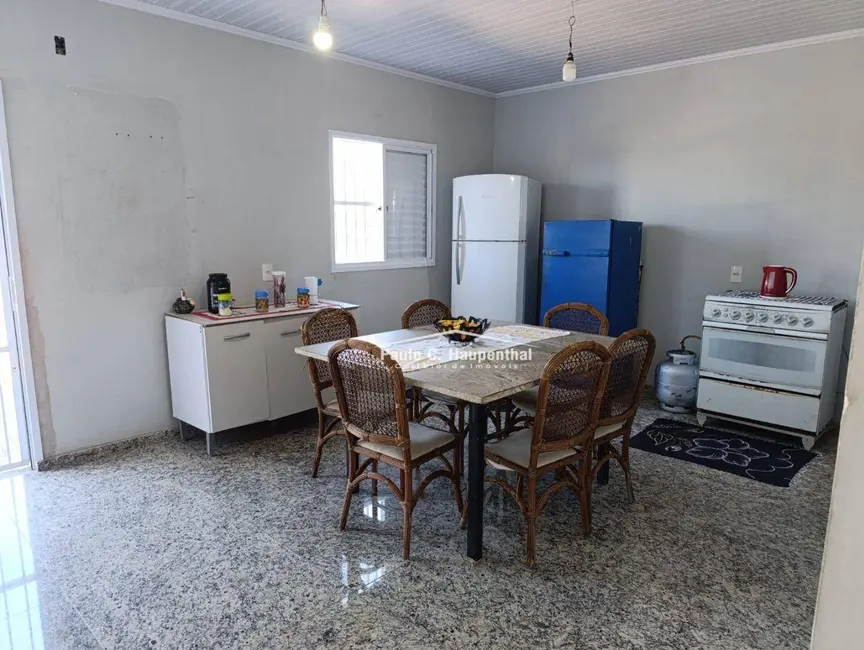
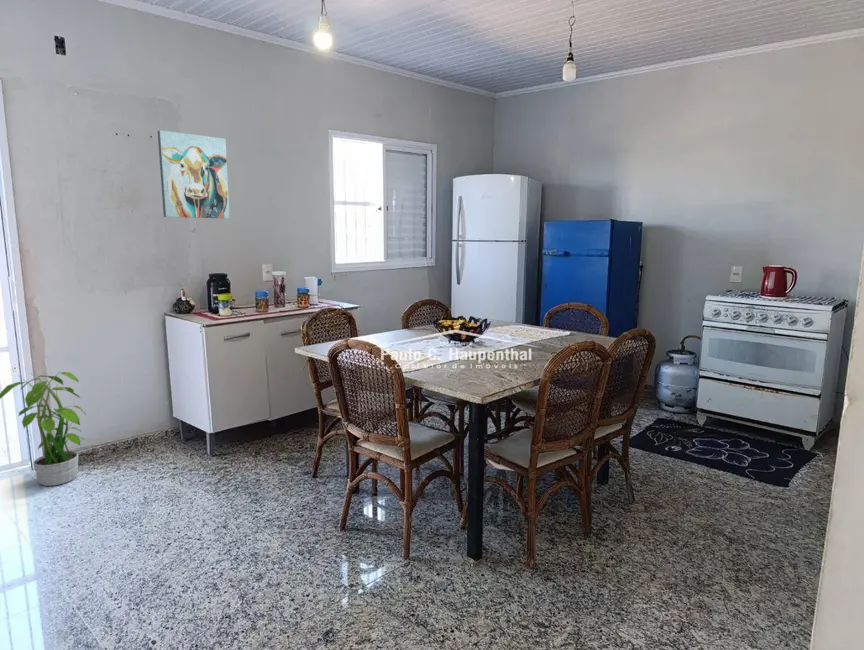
+ wall art (195, 176)
+ potted plant (44, 429)
